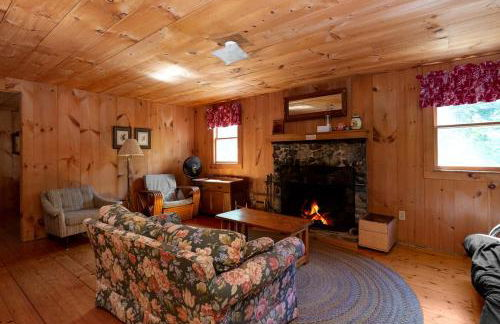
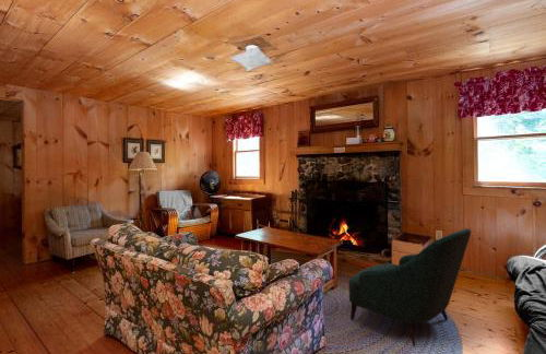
+ armchair (403, 271)
